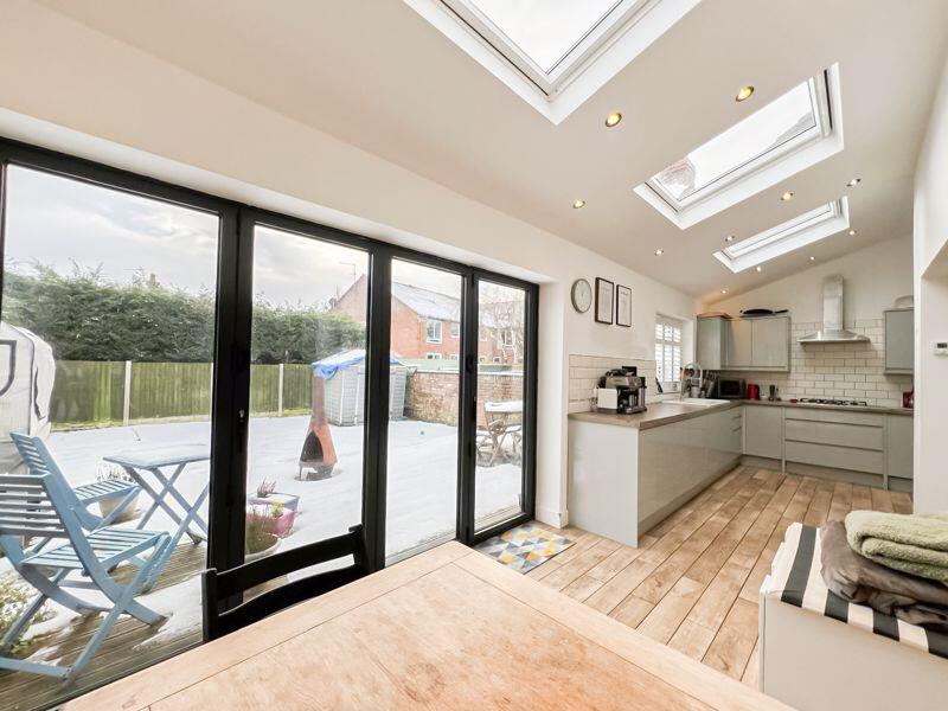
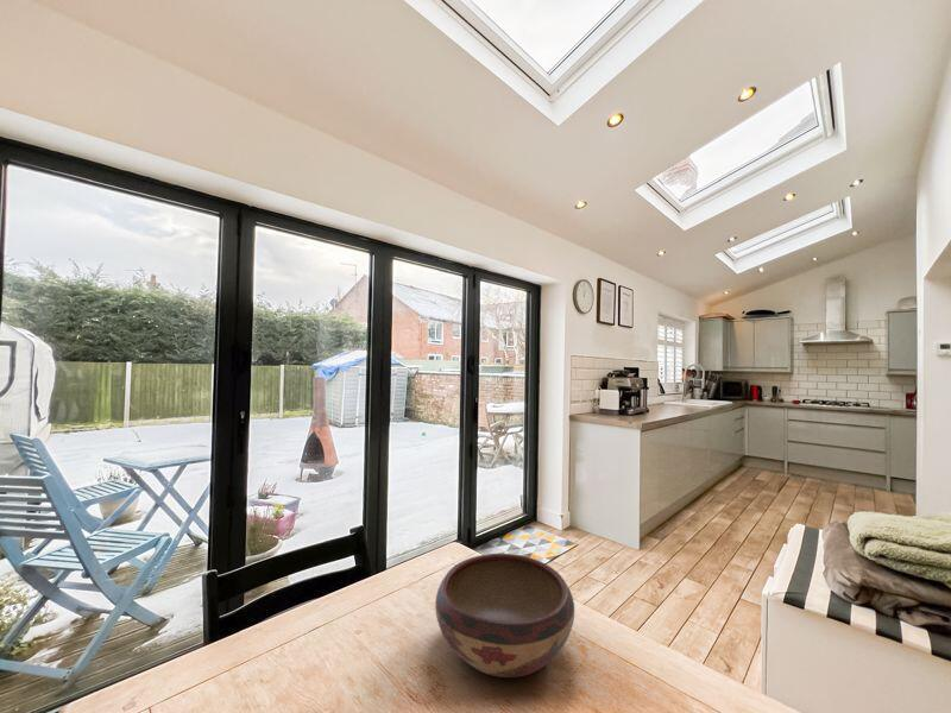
+ decorative bowl (503, 614)
